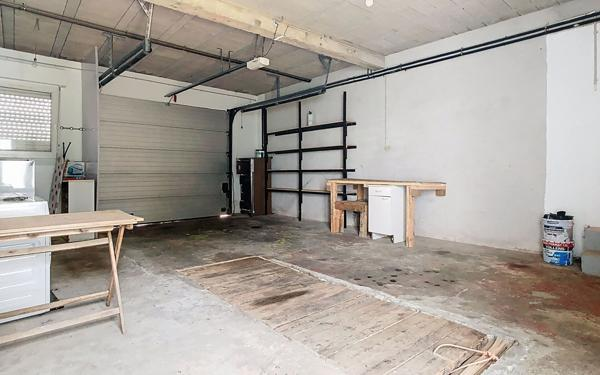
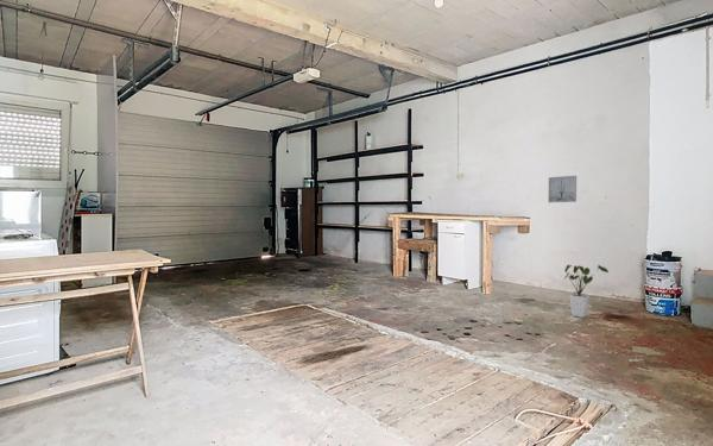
+ wall art (562, 189)
+ house plant (582, 289)
